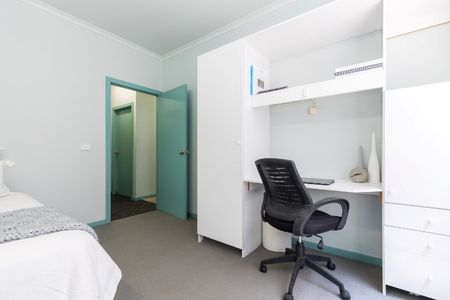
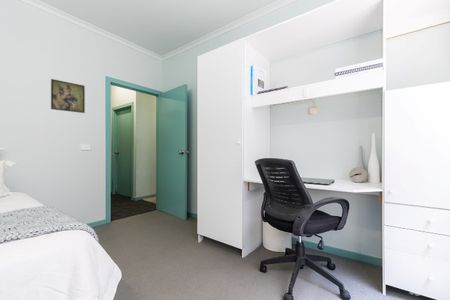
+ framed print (68, 96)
